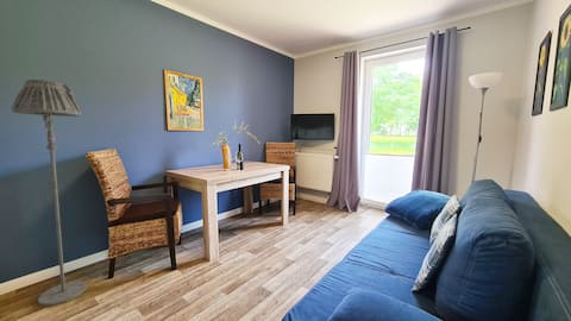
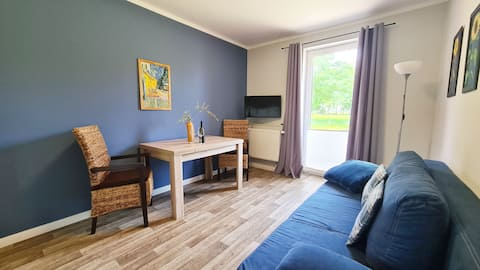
- floor lamp (55, 191)
